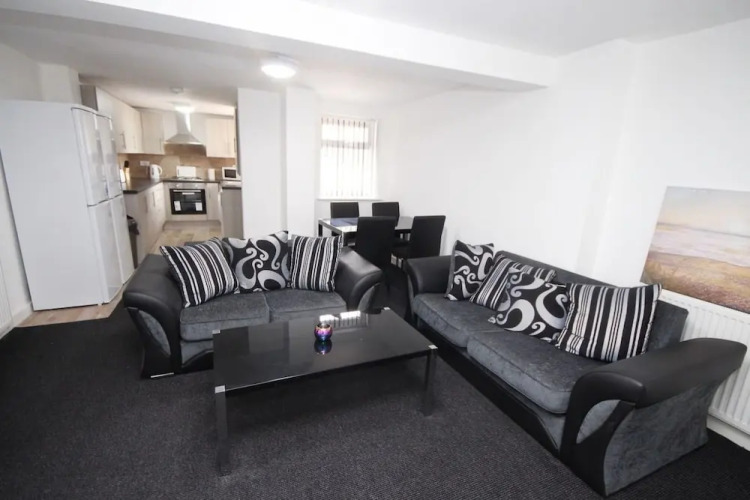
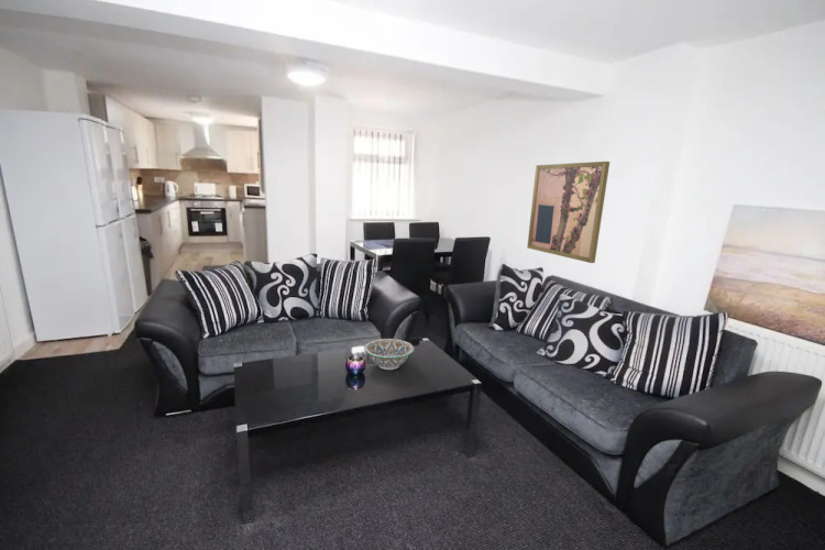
+ decorative bowl (388, 355)
+ wall art (563, 210)
